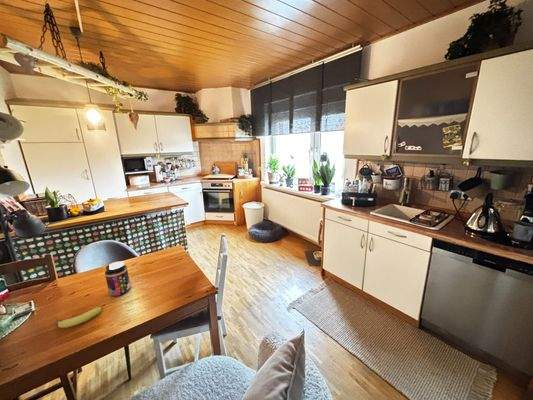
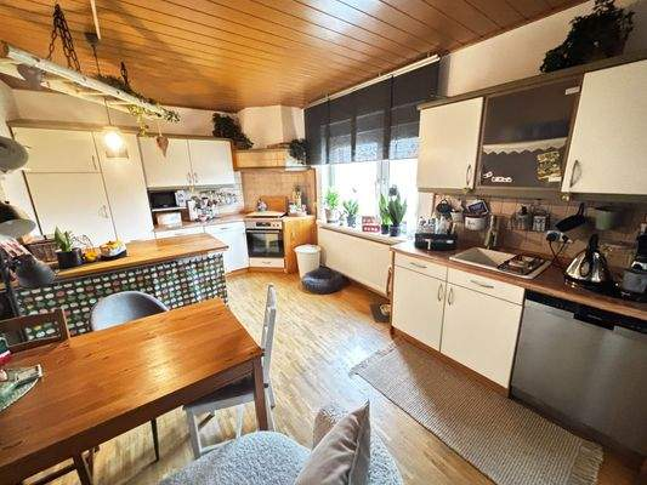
- jar (117, 278)
- fruit (77, 317)
